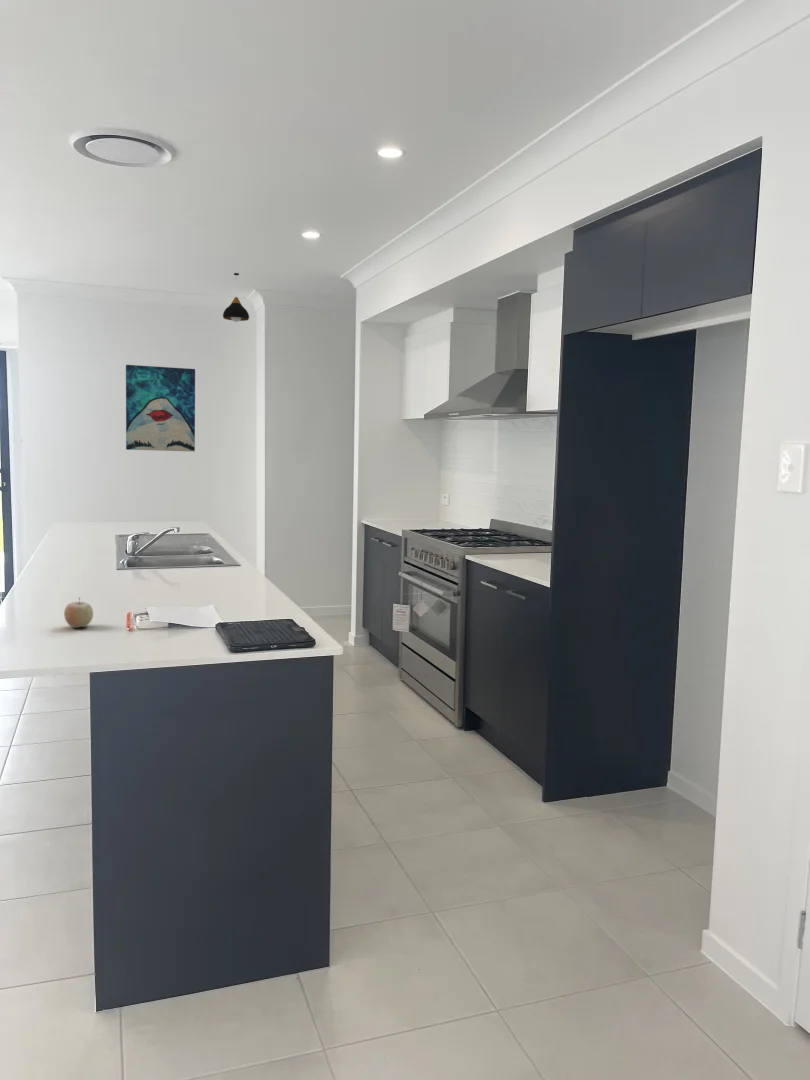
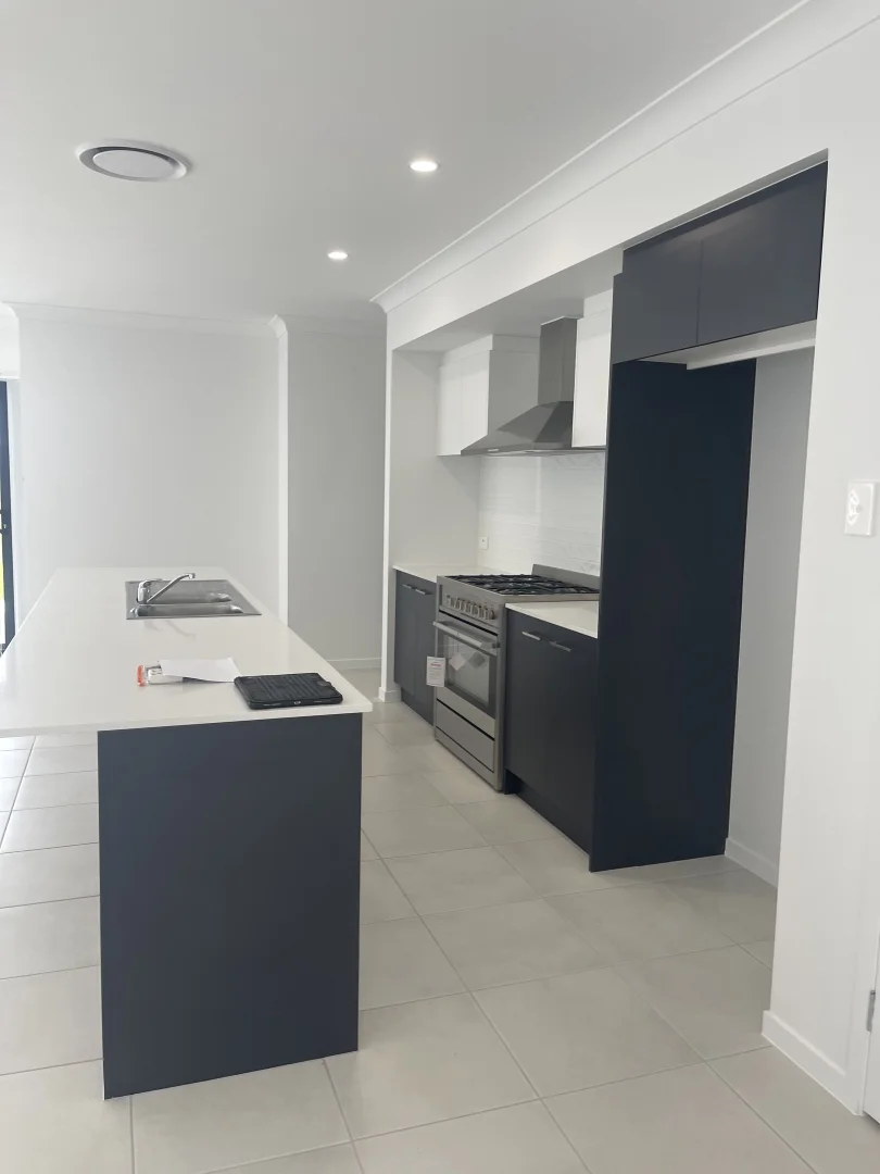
- wall art (160, 409)
- fruit (78, 612)
- pendant light (236, 297)
